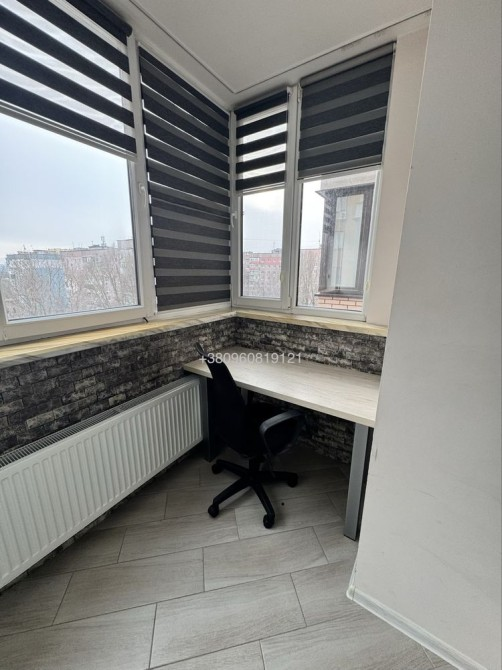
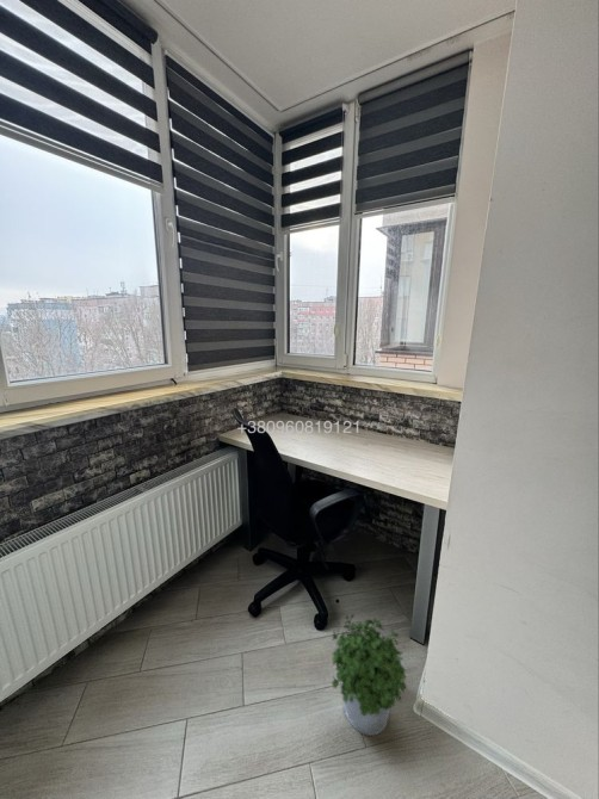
+ potted plant (363, 673)
